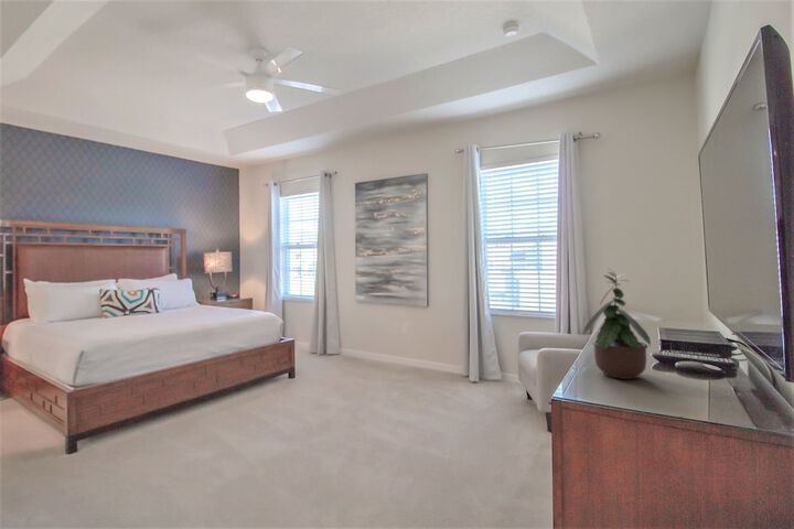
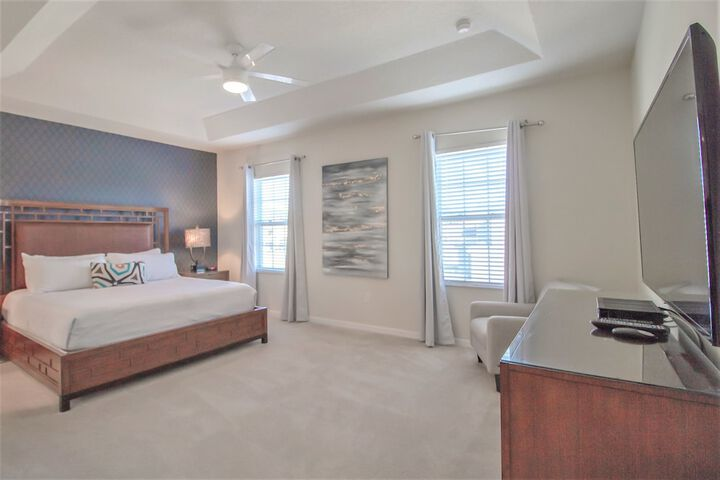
- potted plant (614, 320)
